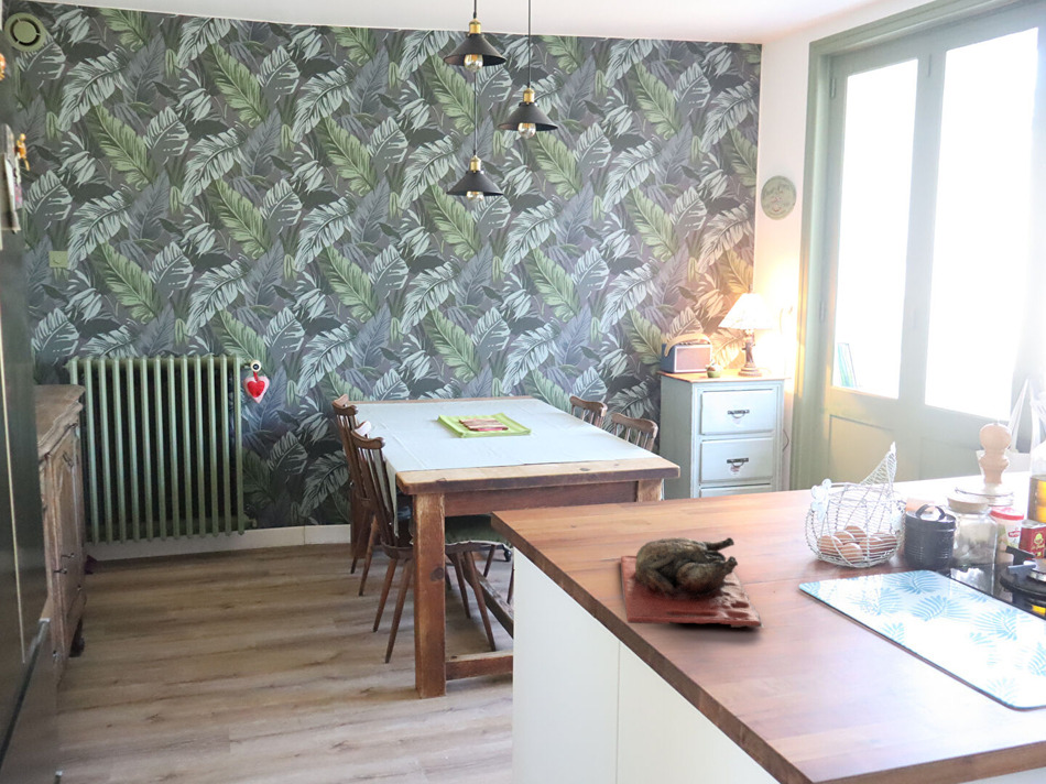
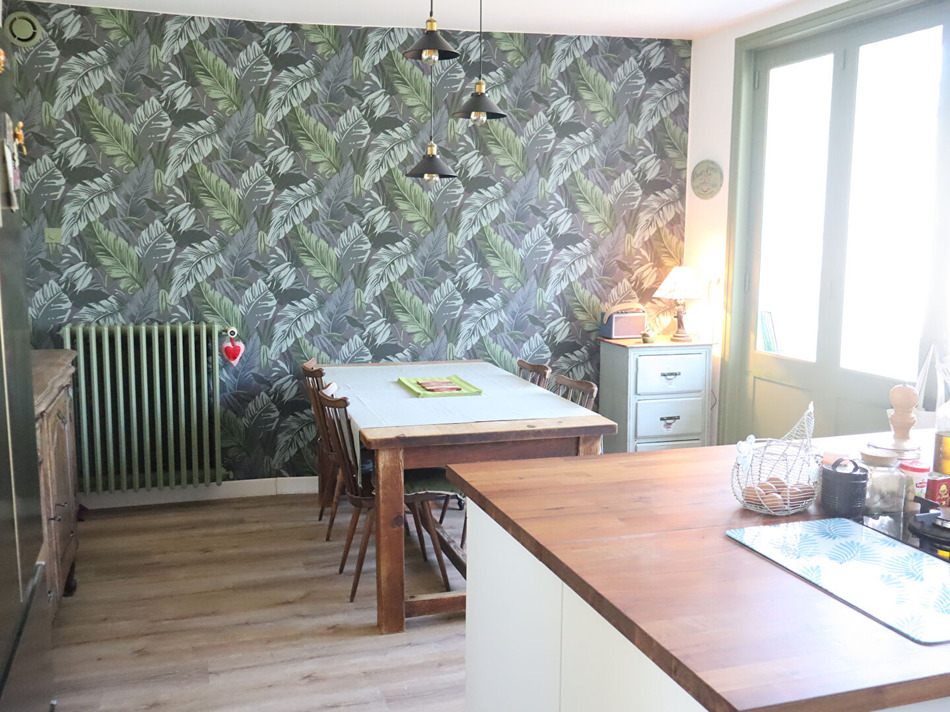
- cutting board (684, 566)
